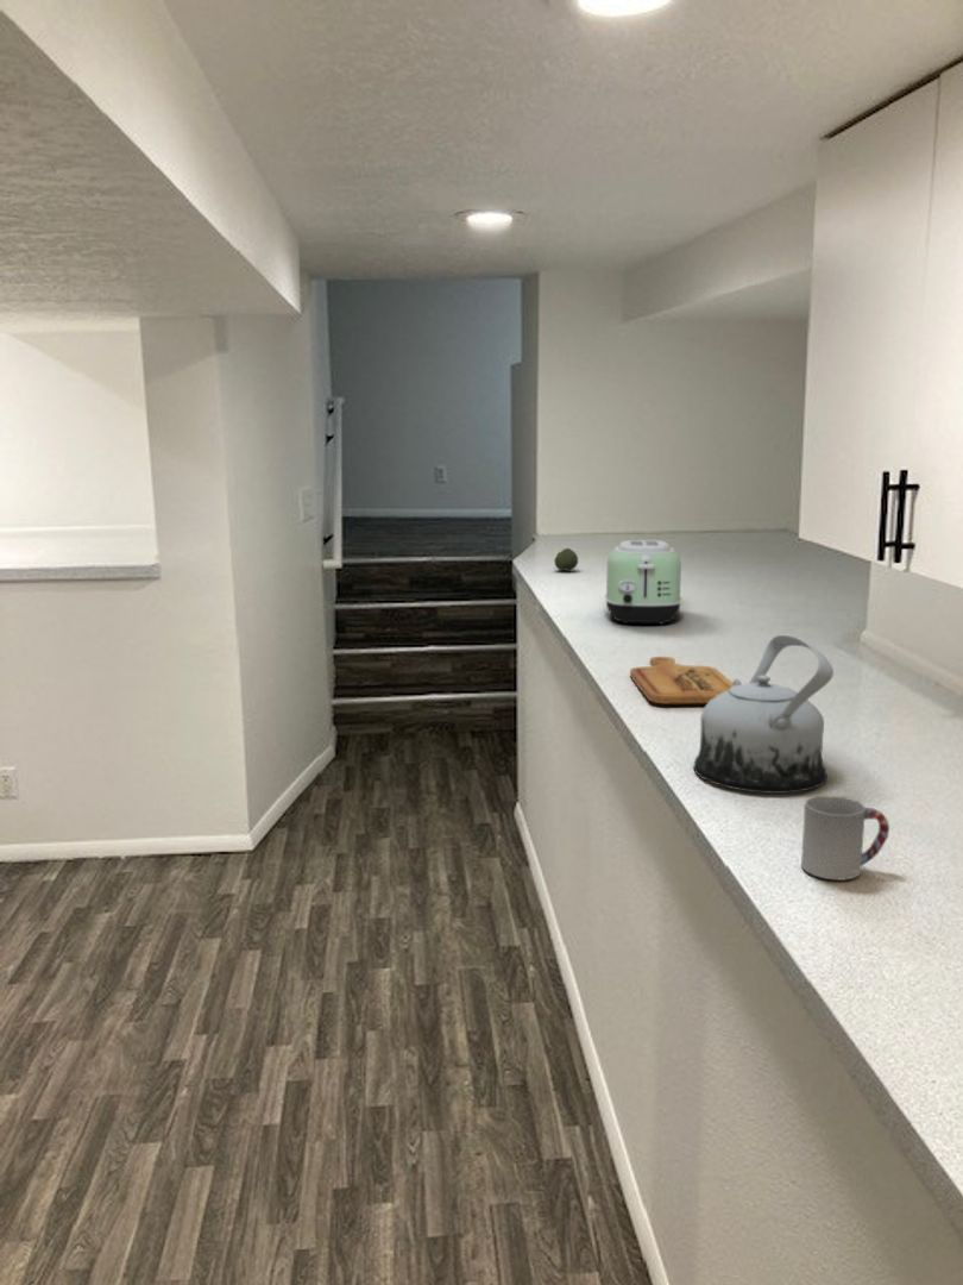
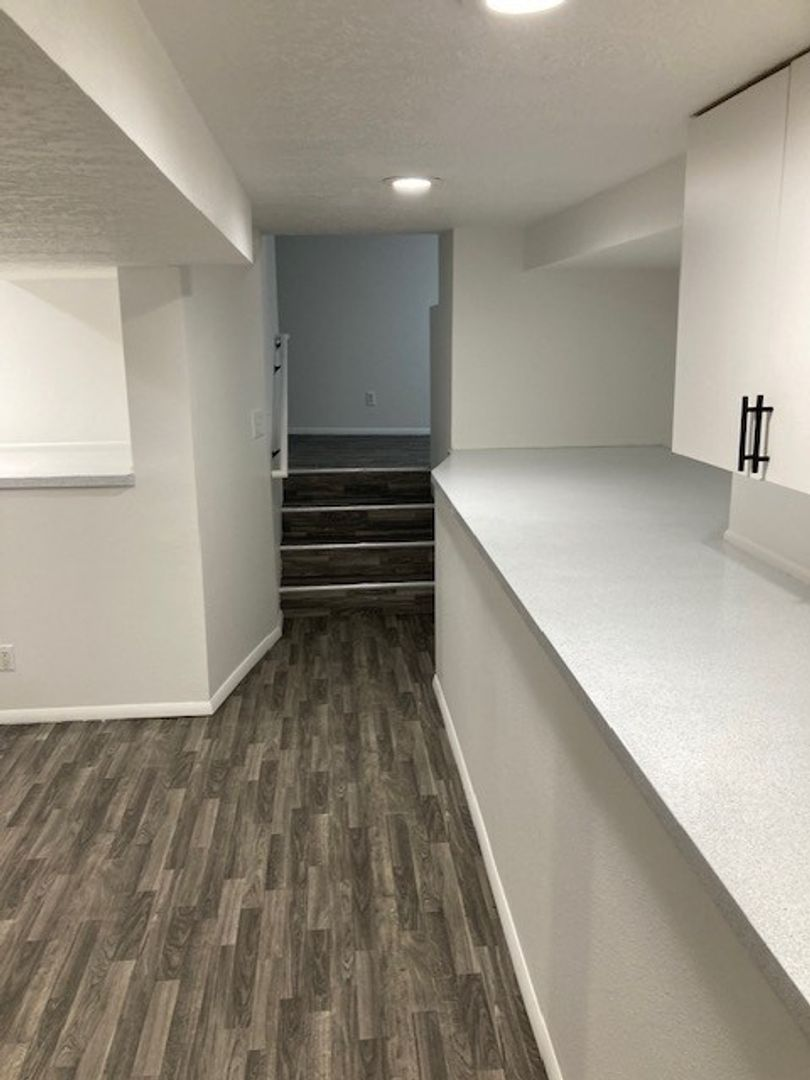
- toaster (643, 581)
- cup (845, 836)
- cutting board (678, 677)
- teapot (759, 703)
- fruit (566, 559)
